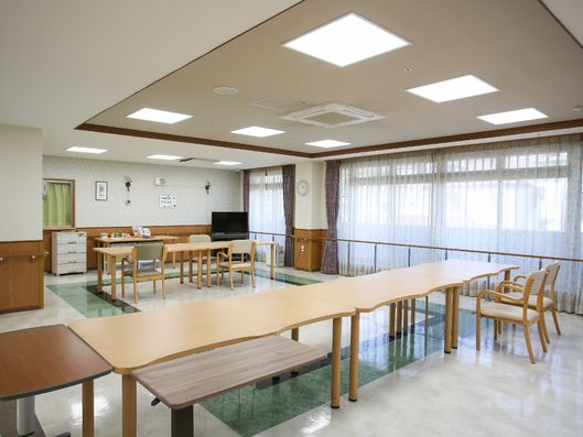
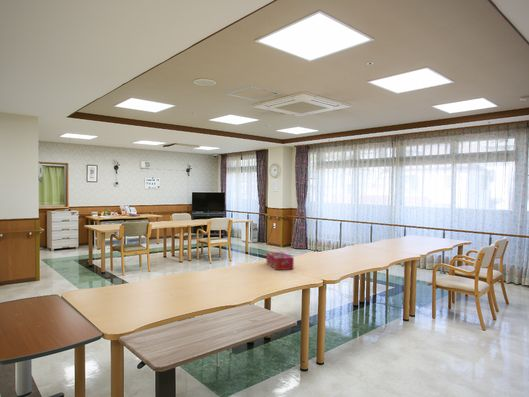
+ tissue box (279, 260)
